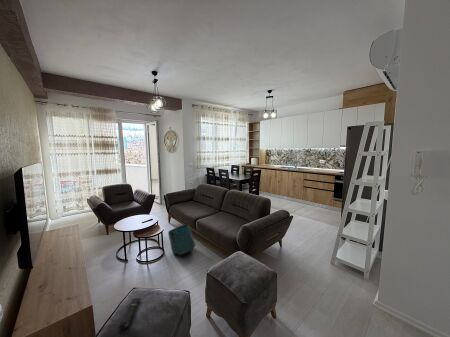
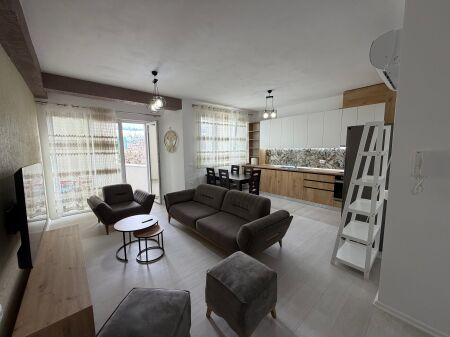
- remote control (130, 312)
- storage basket (182, 238)
